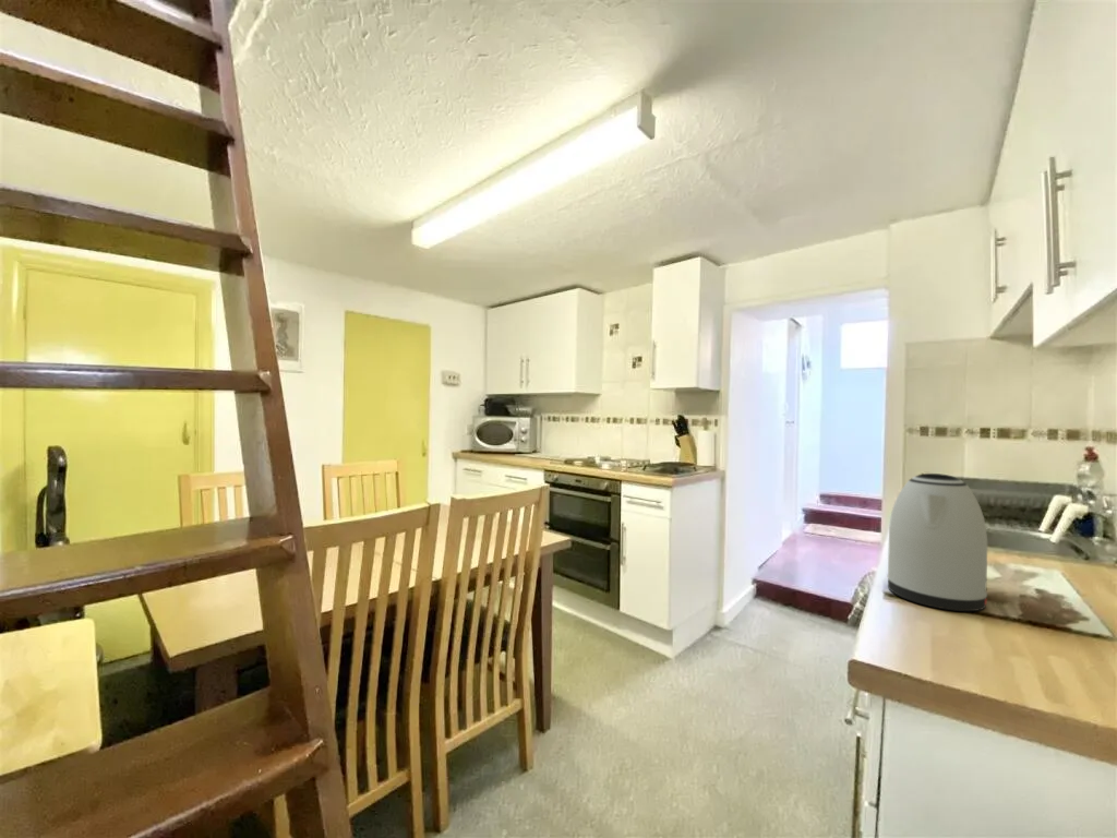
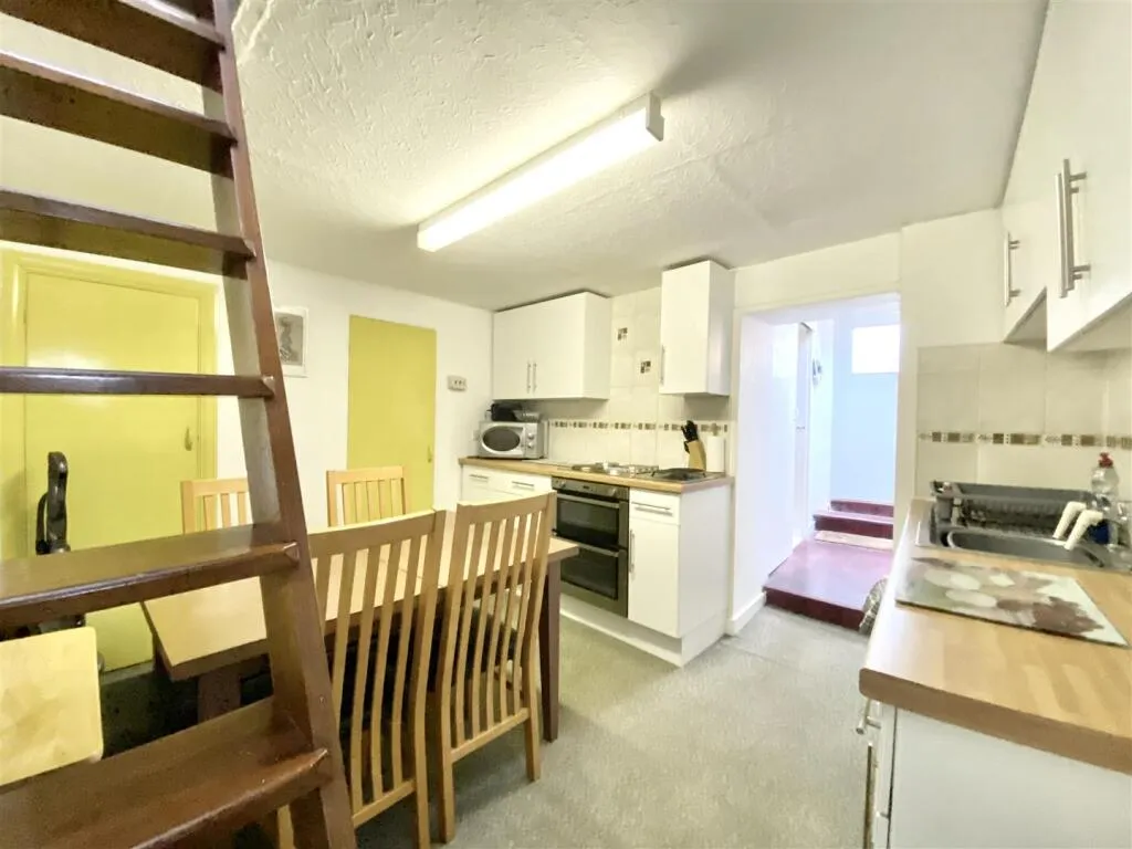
- kettle (937, 531)
